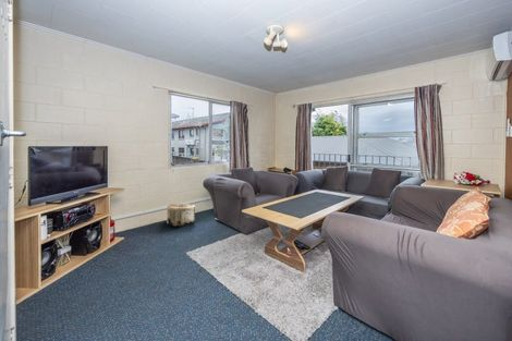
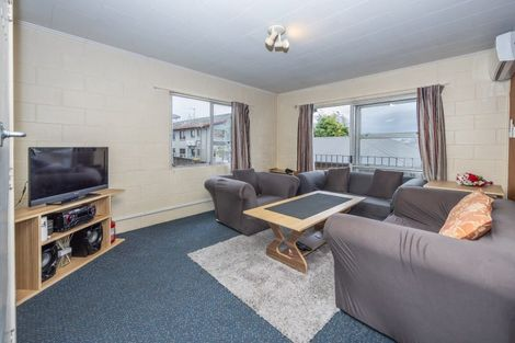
- pouf (180, 215)
